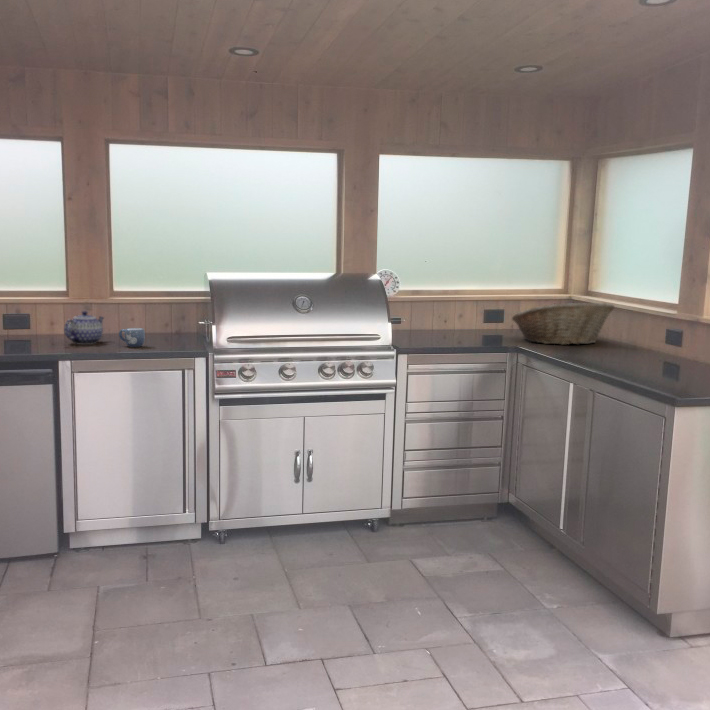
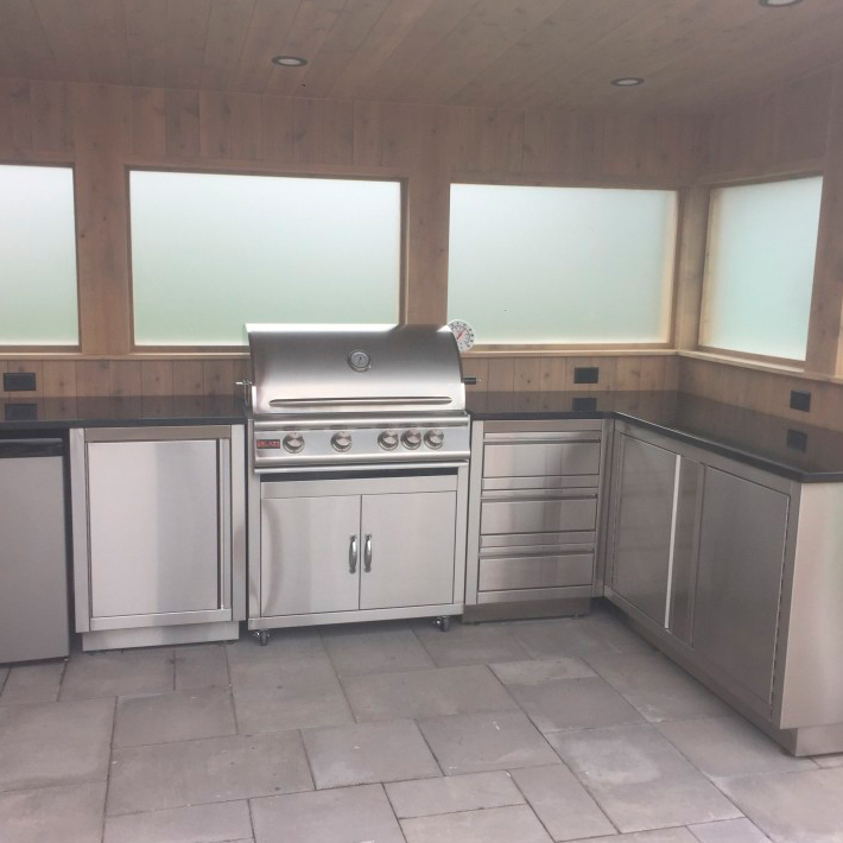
- fruit basket (563, 320)
- mug (131, 337)
- teapot (85, 327)
